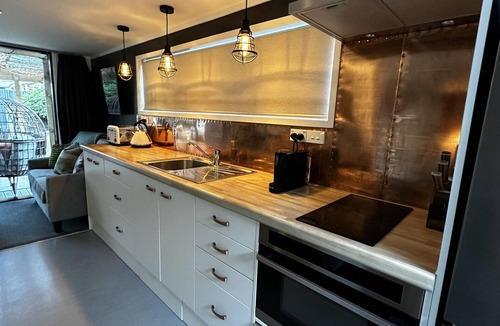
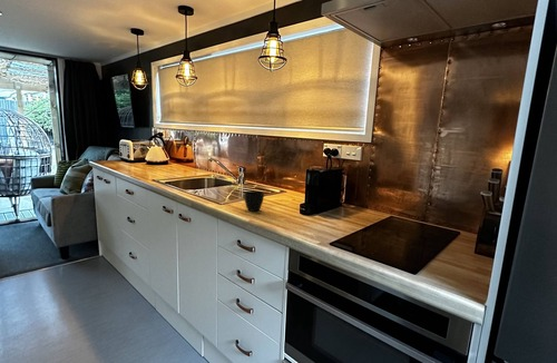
+ cup (254, 200)
